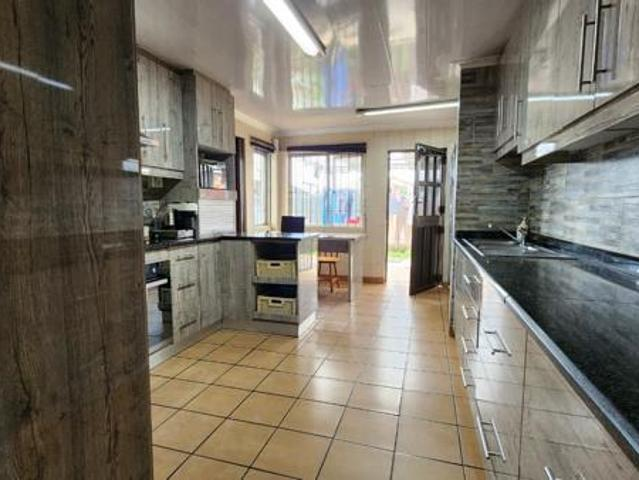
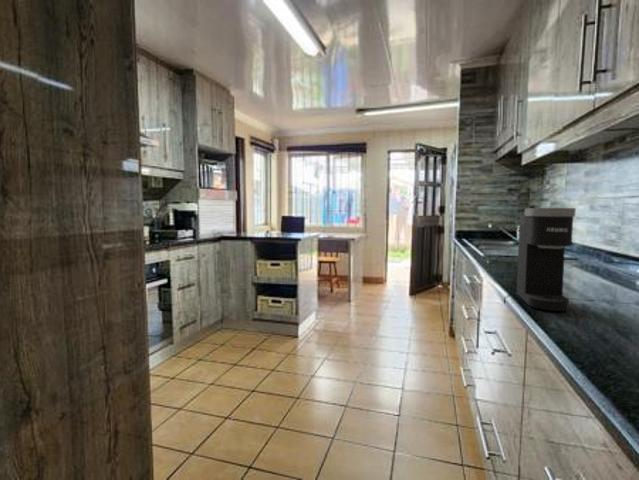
+ coffee maker (542, 255)
